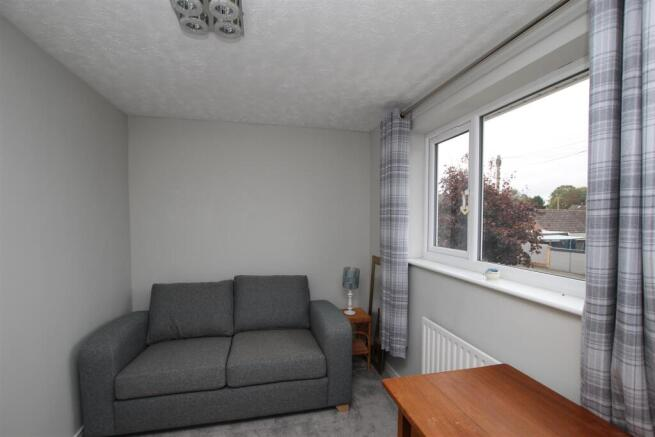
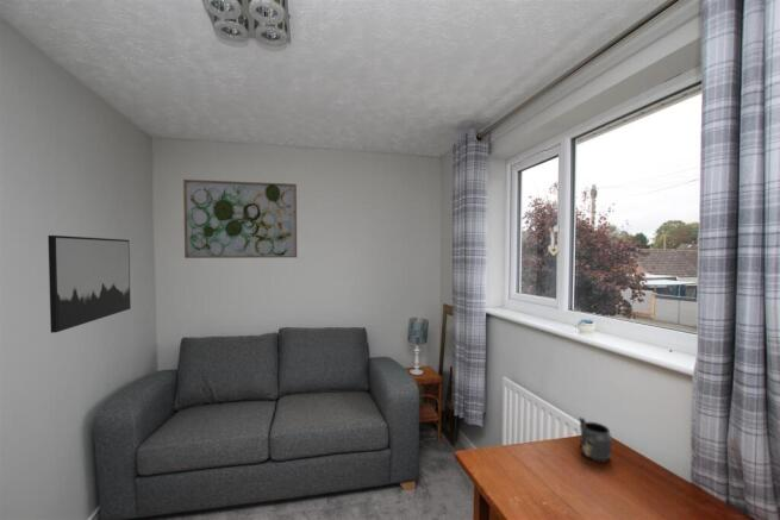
+ mug (591, 438)
+ wall art (242, 219)
+ wall art (96, 278)
